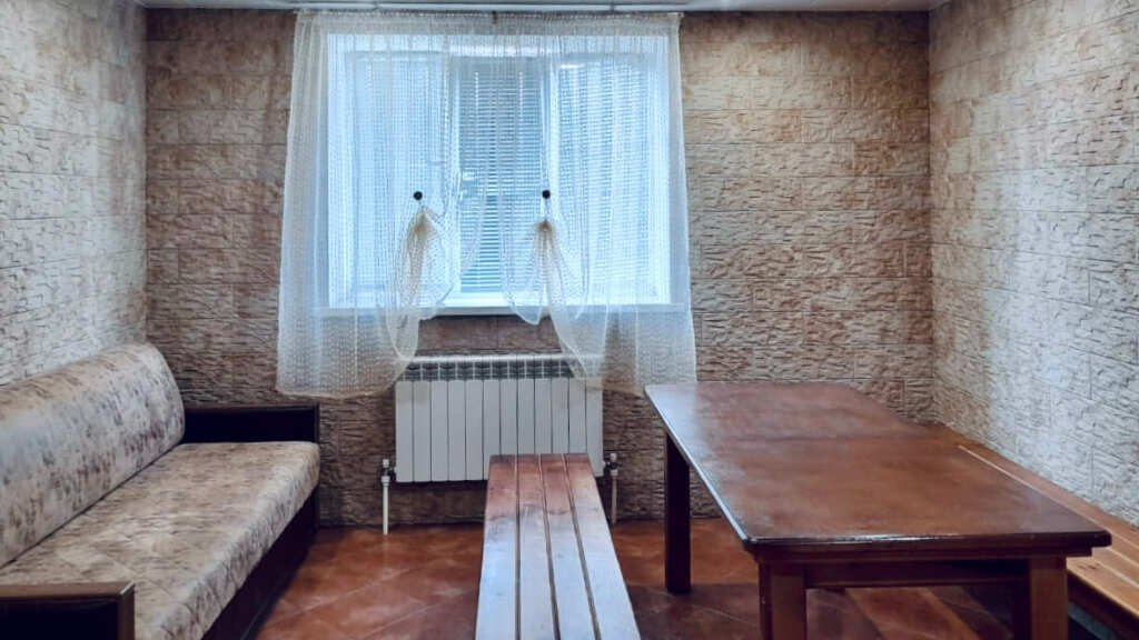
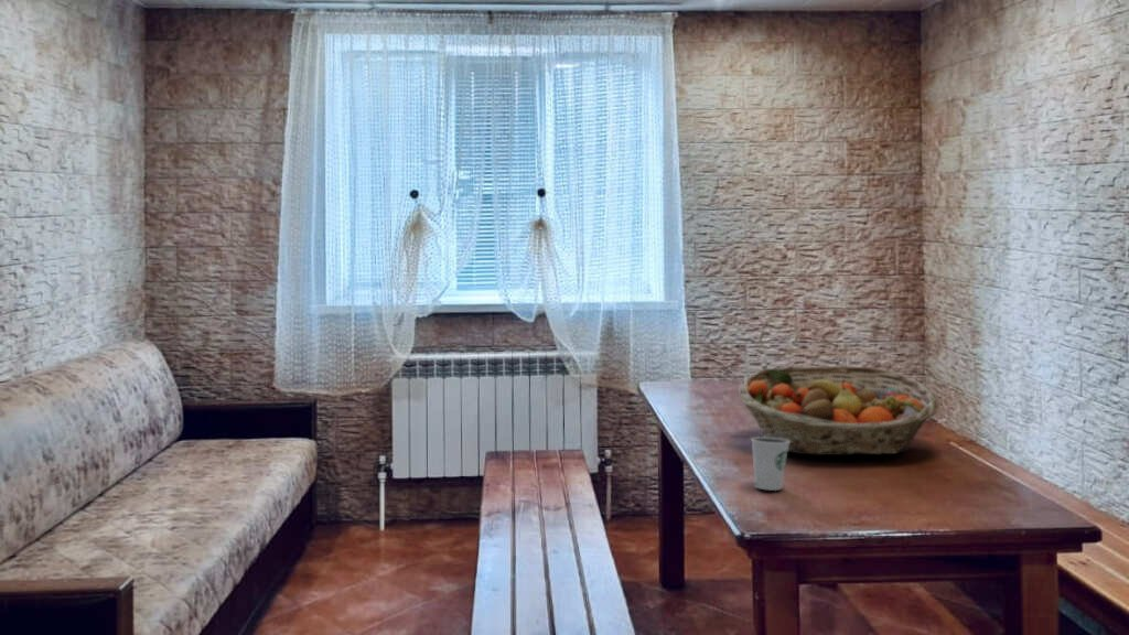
+ fruit basket (835, 408)
+ dixie cup (771, 463)
